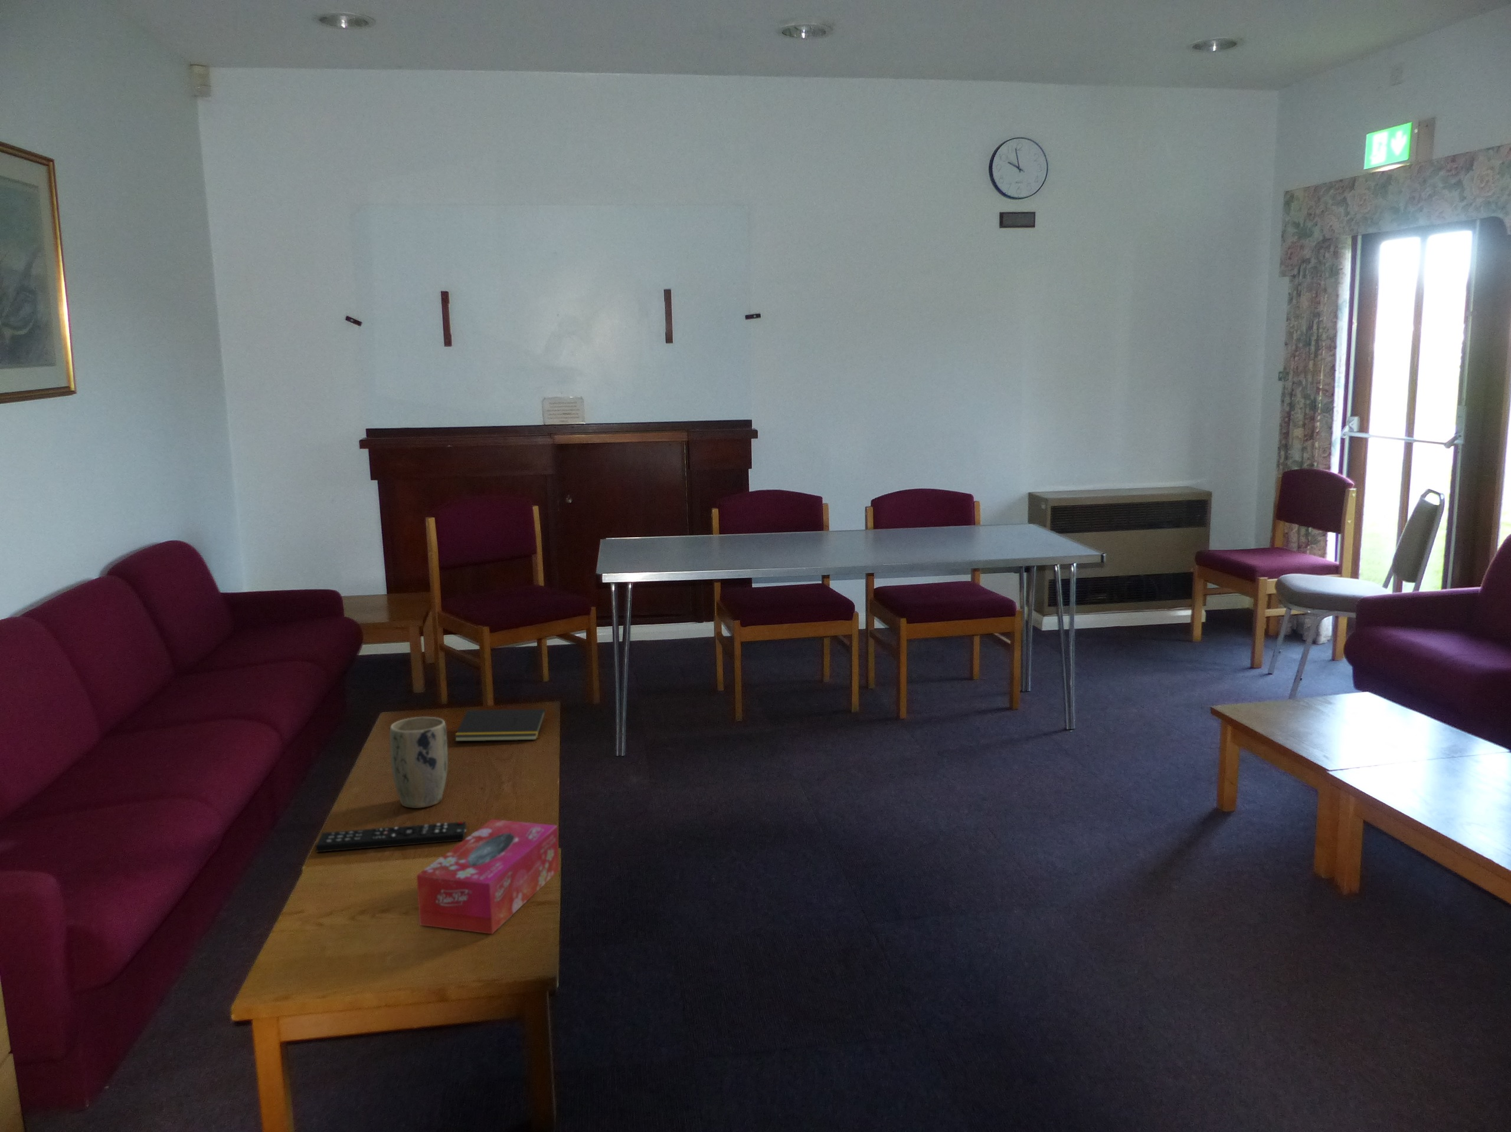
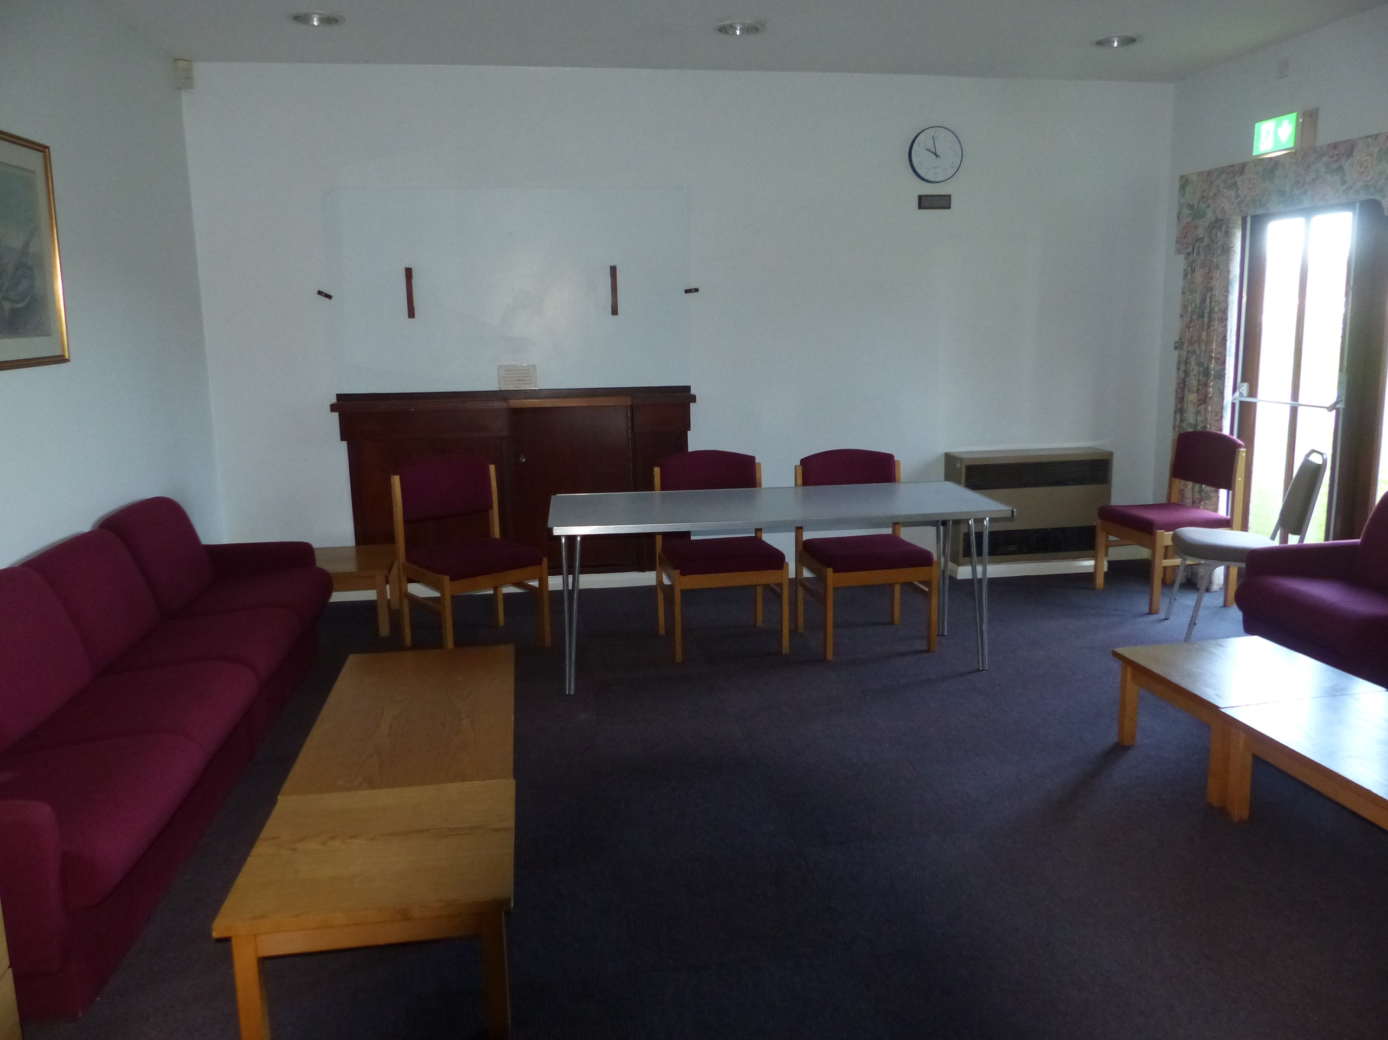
- notepad (501, 724)
- tissue box (491, 873)
- remote control (393, 836)
- plant pot (420, 763)
